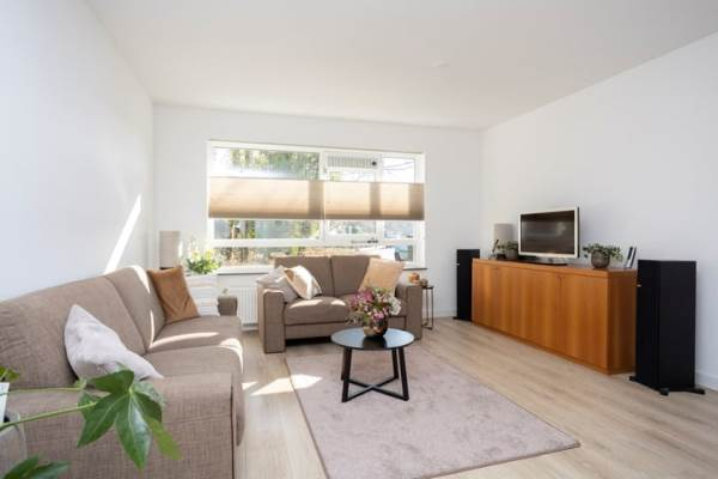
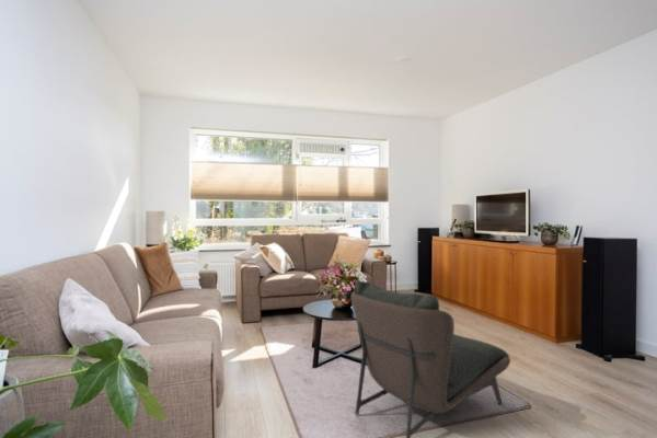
+ armless chair (426, 344)
